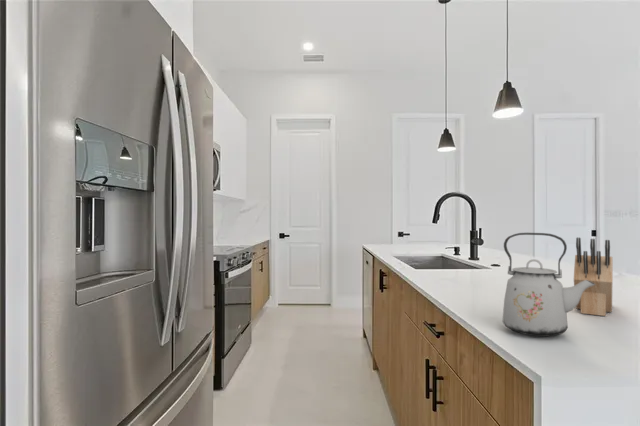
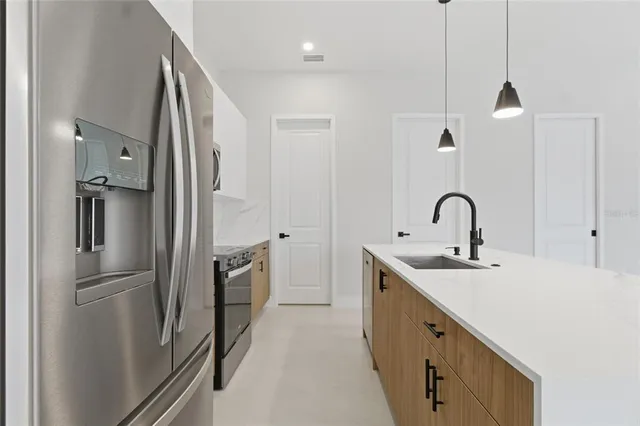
- knife block (593, 273)
- kettle (546, 283)
